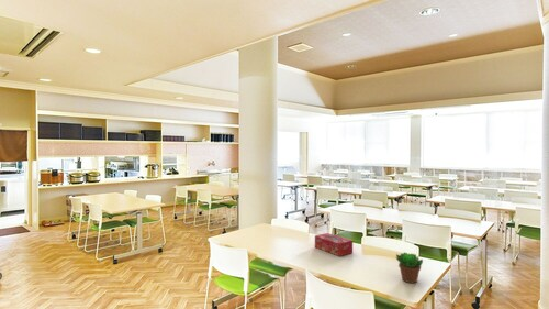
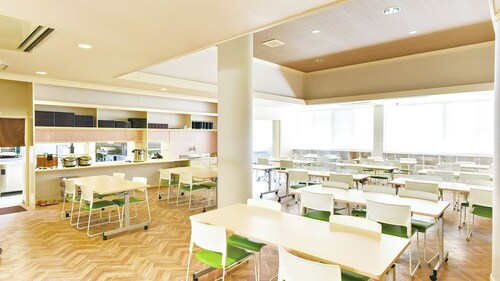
- succulent plant (408, 266)
- tissue box (333, 243)
